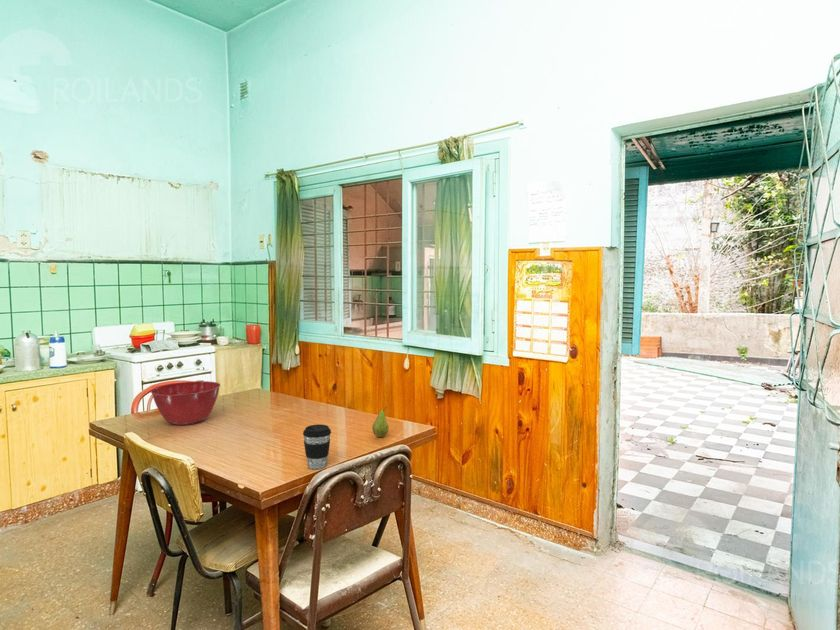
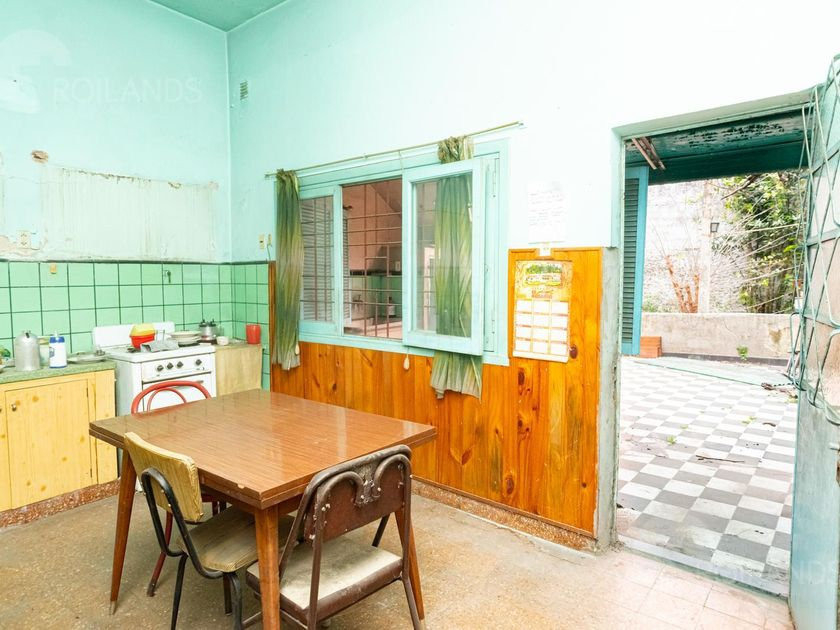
- mixing bowl (186, 403)
- coffee cup (317, 446)
- fruit (380, 421)
